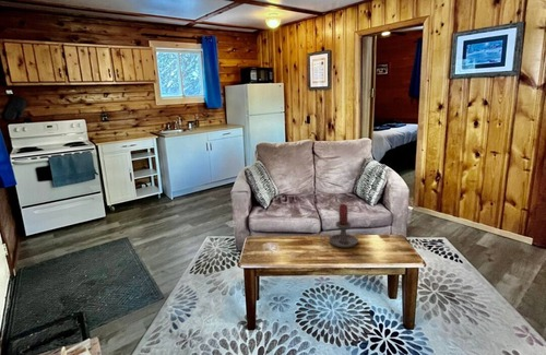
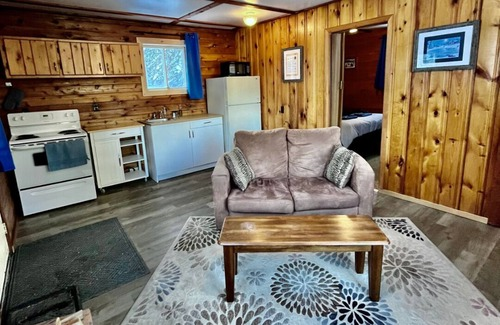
- candle holder (339, 224)
